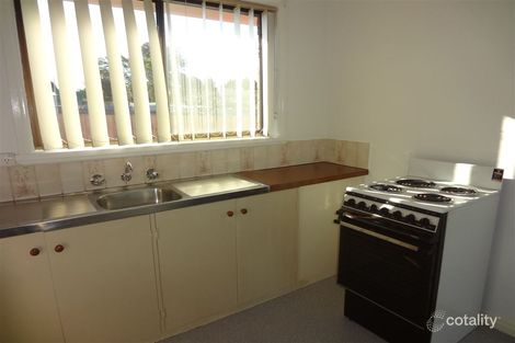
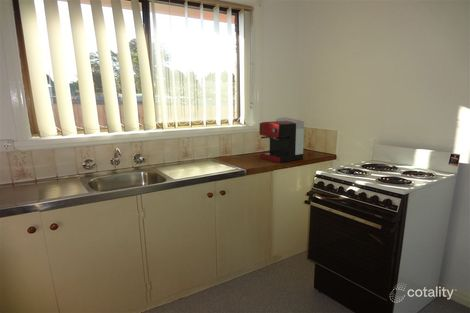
+ coffee maker (277, 138)
